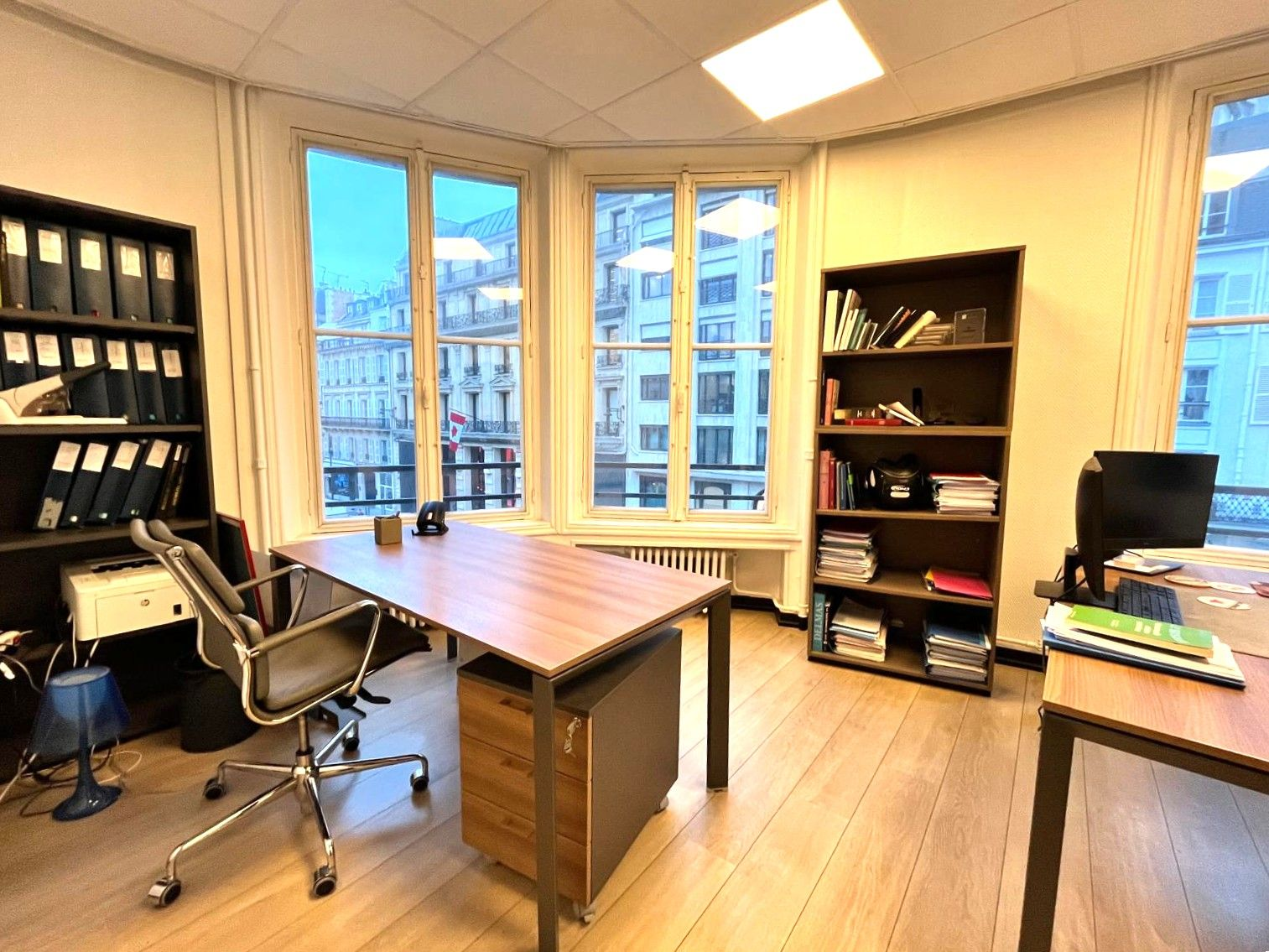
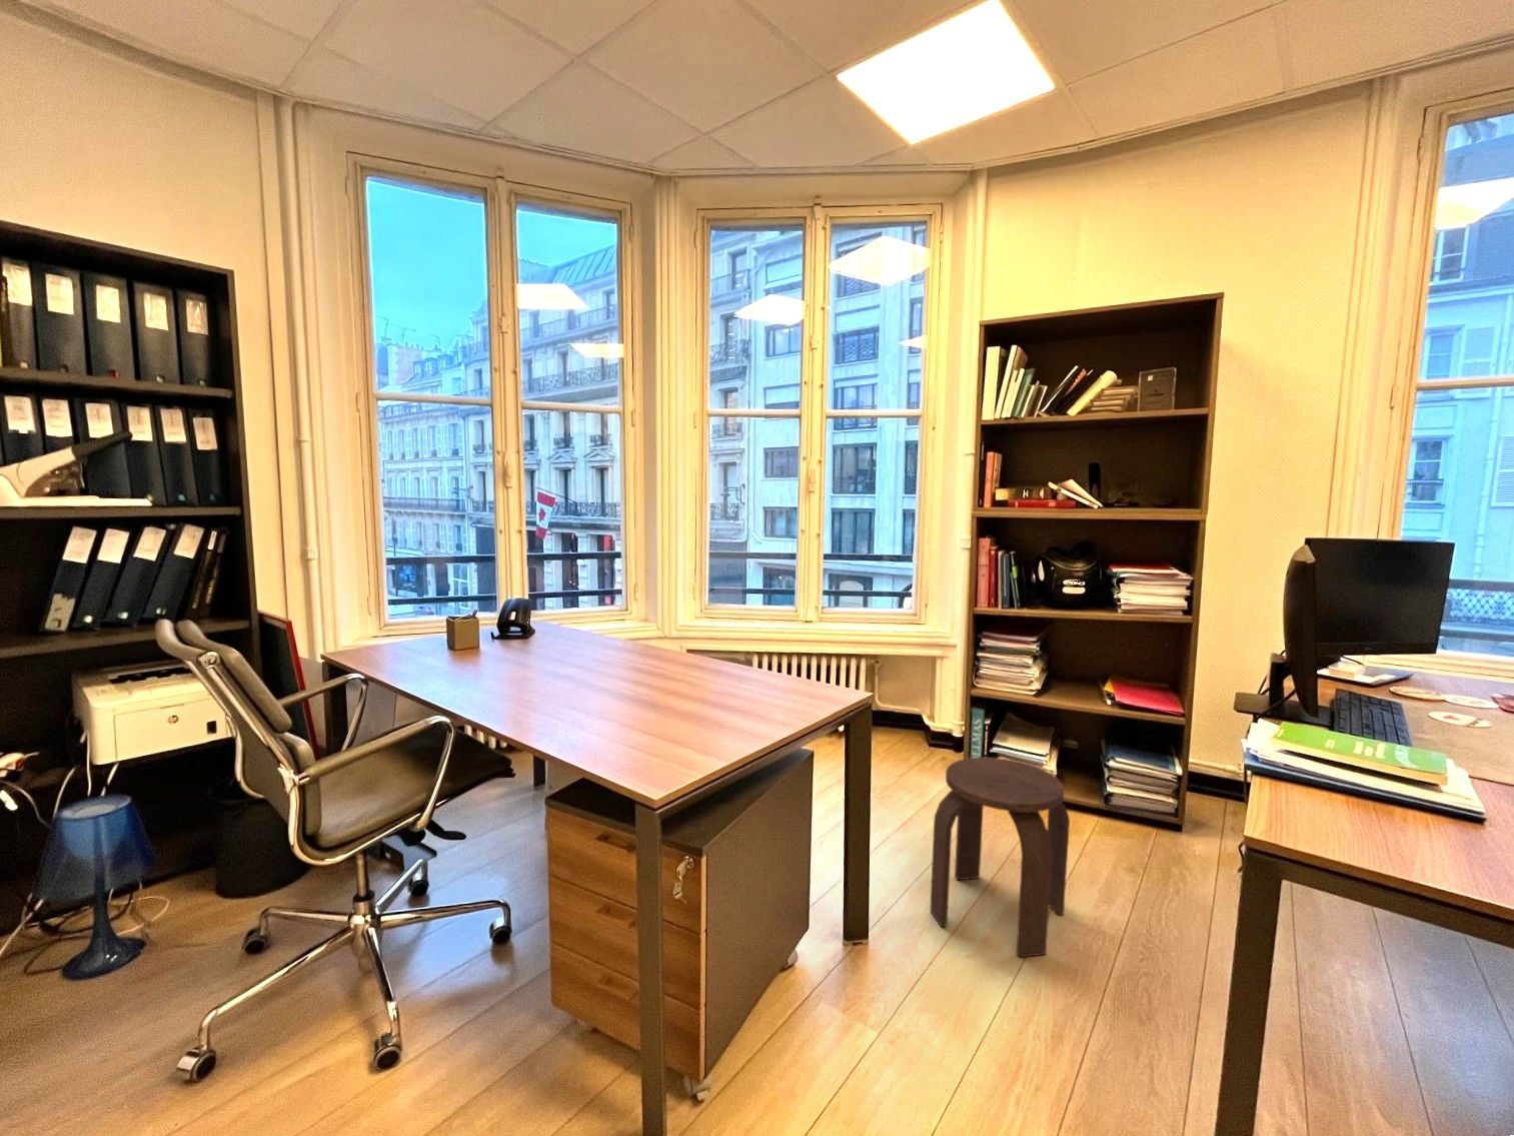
+ stool (981, 846)
